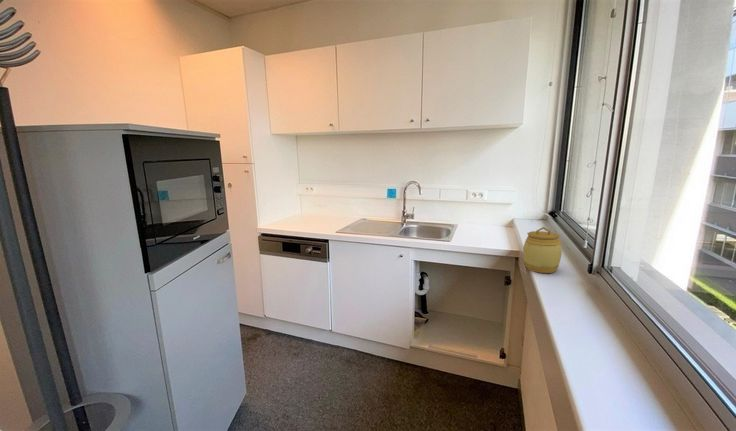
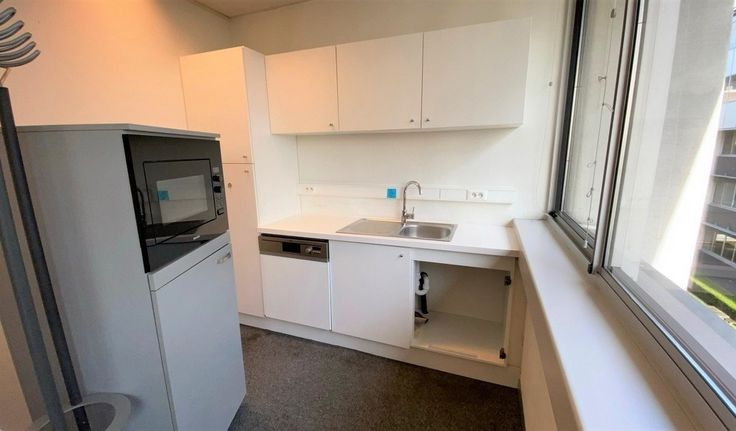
- jar (542, 247)
